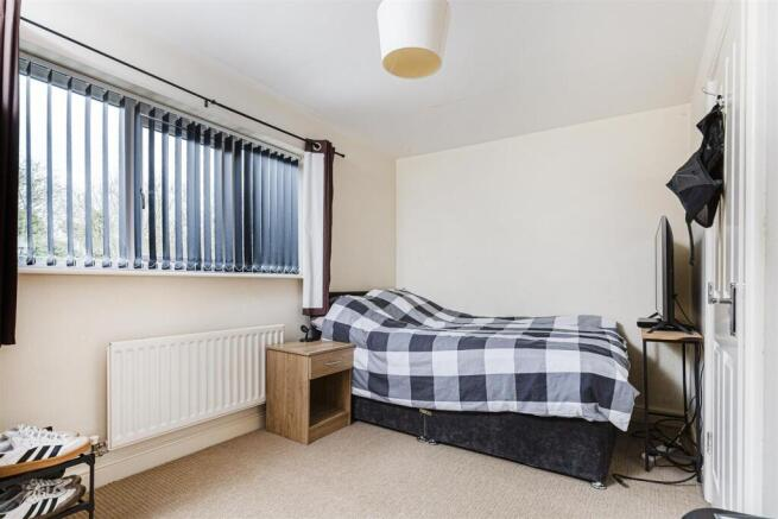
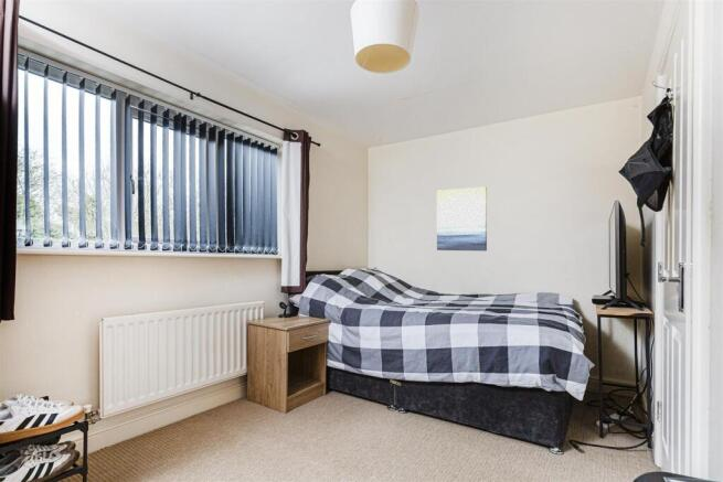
+ wall art (460, 219)
